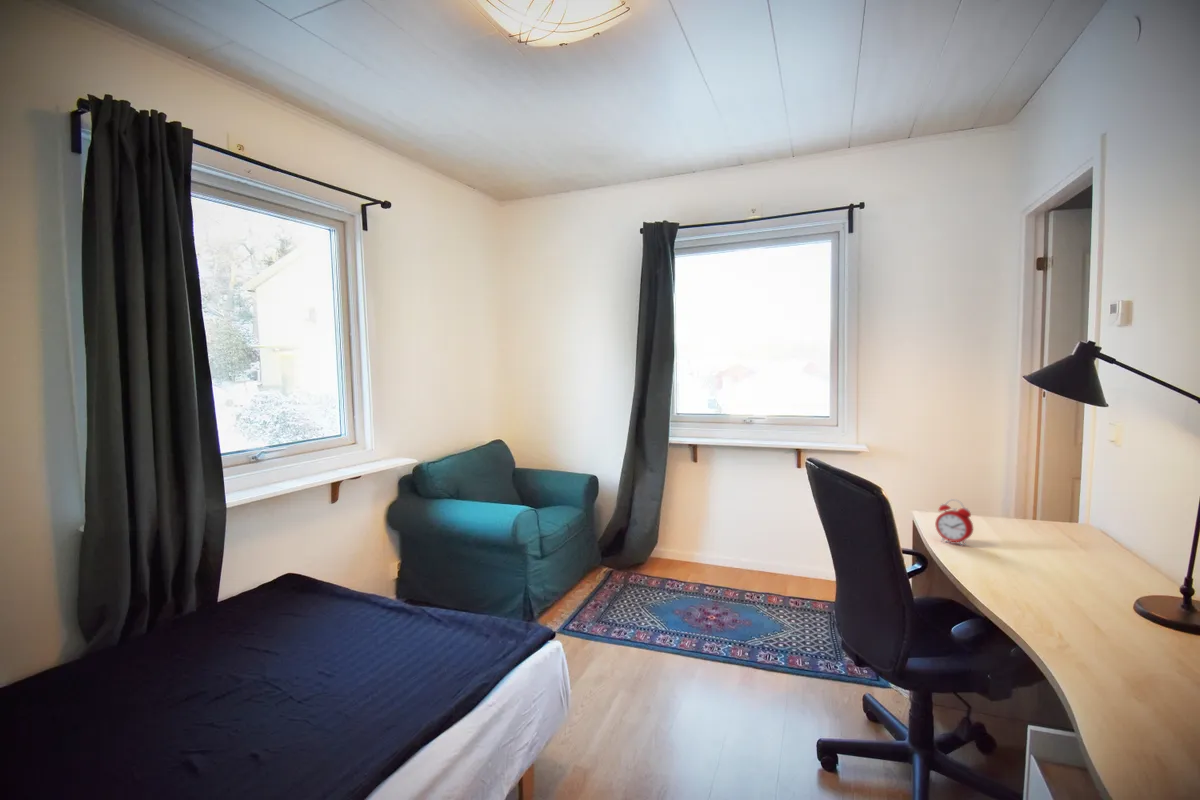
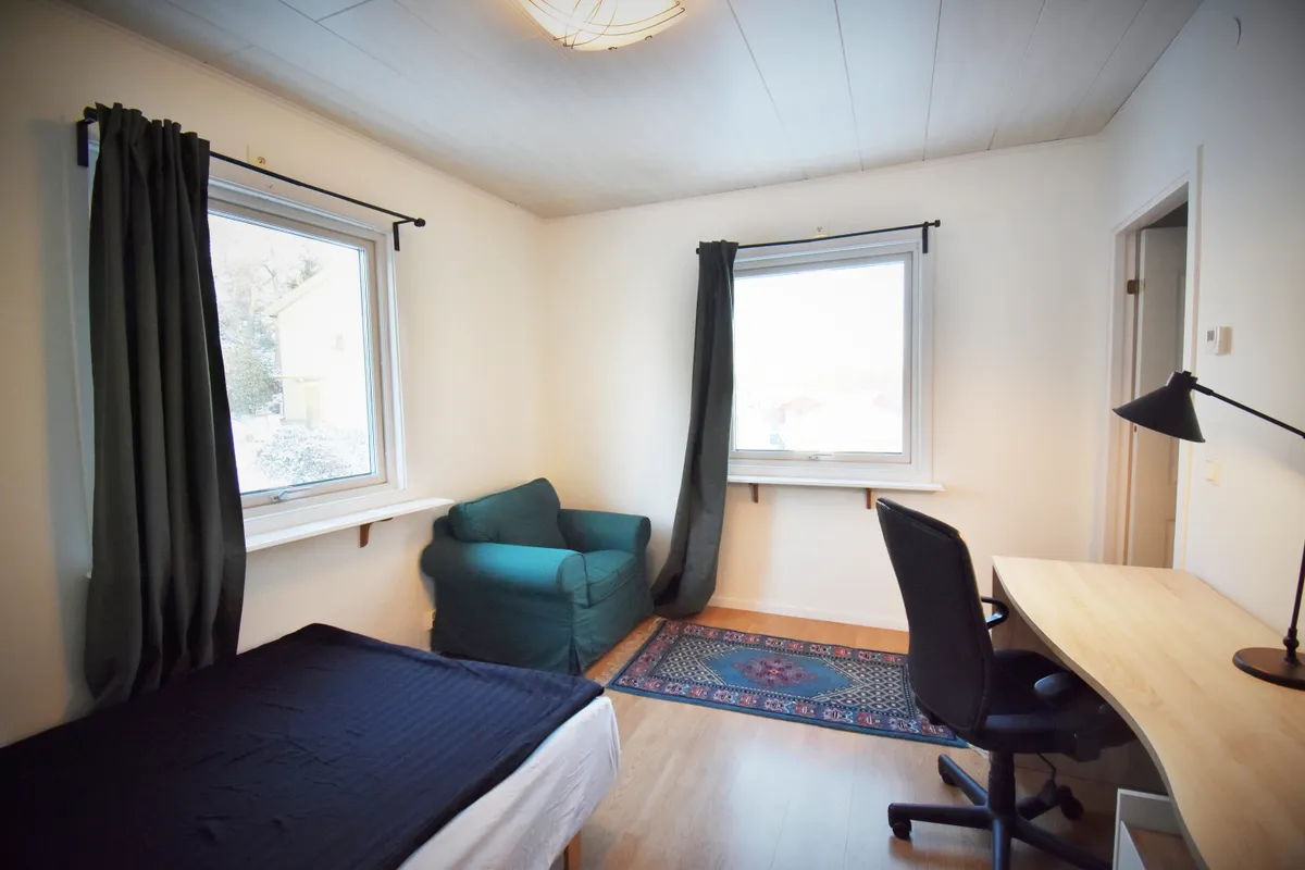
- alarm clock (954, 521)
